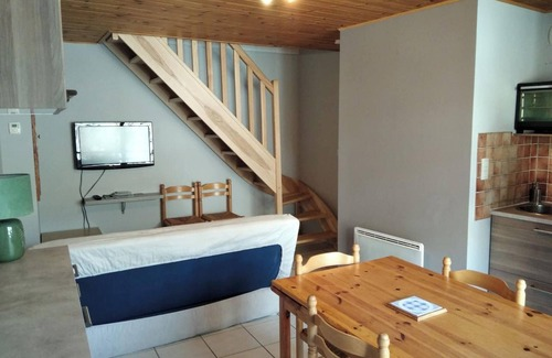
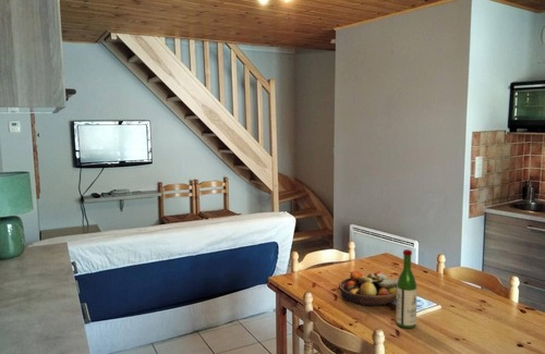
+ wine bottle (407, 288)
+ fruit bowl (371, 283)
